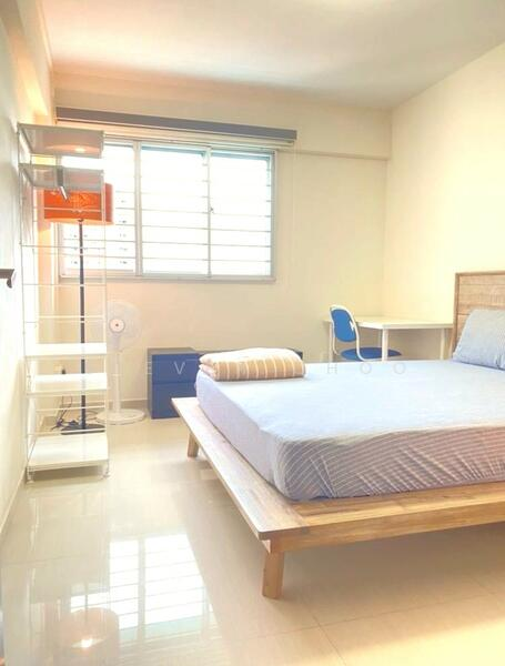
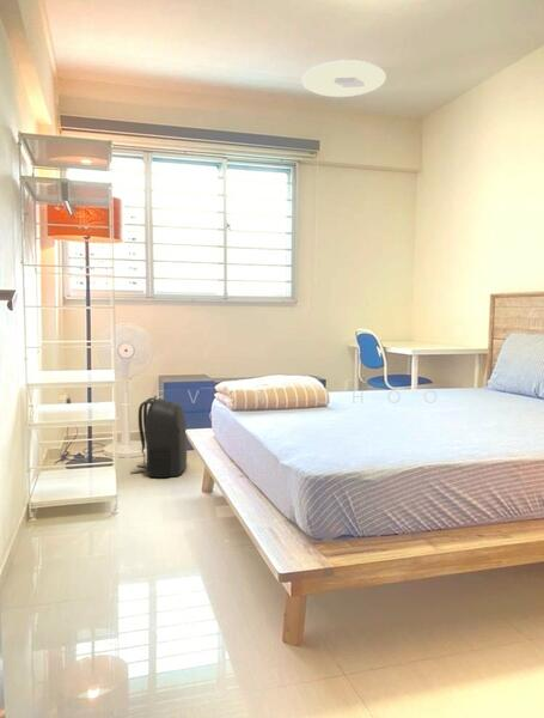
+ backpack (159, 432)
+ ceiling light (343, 75)
